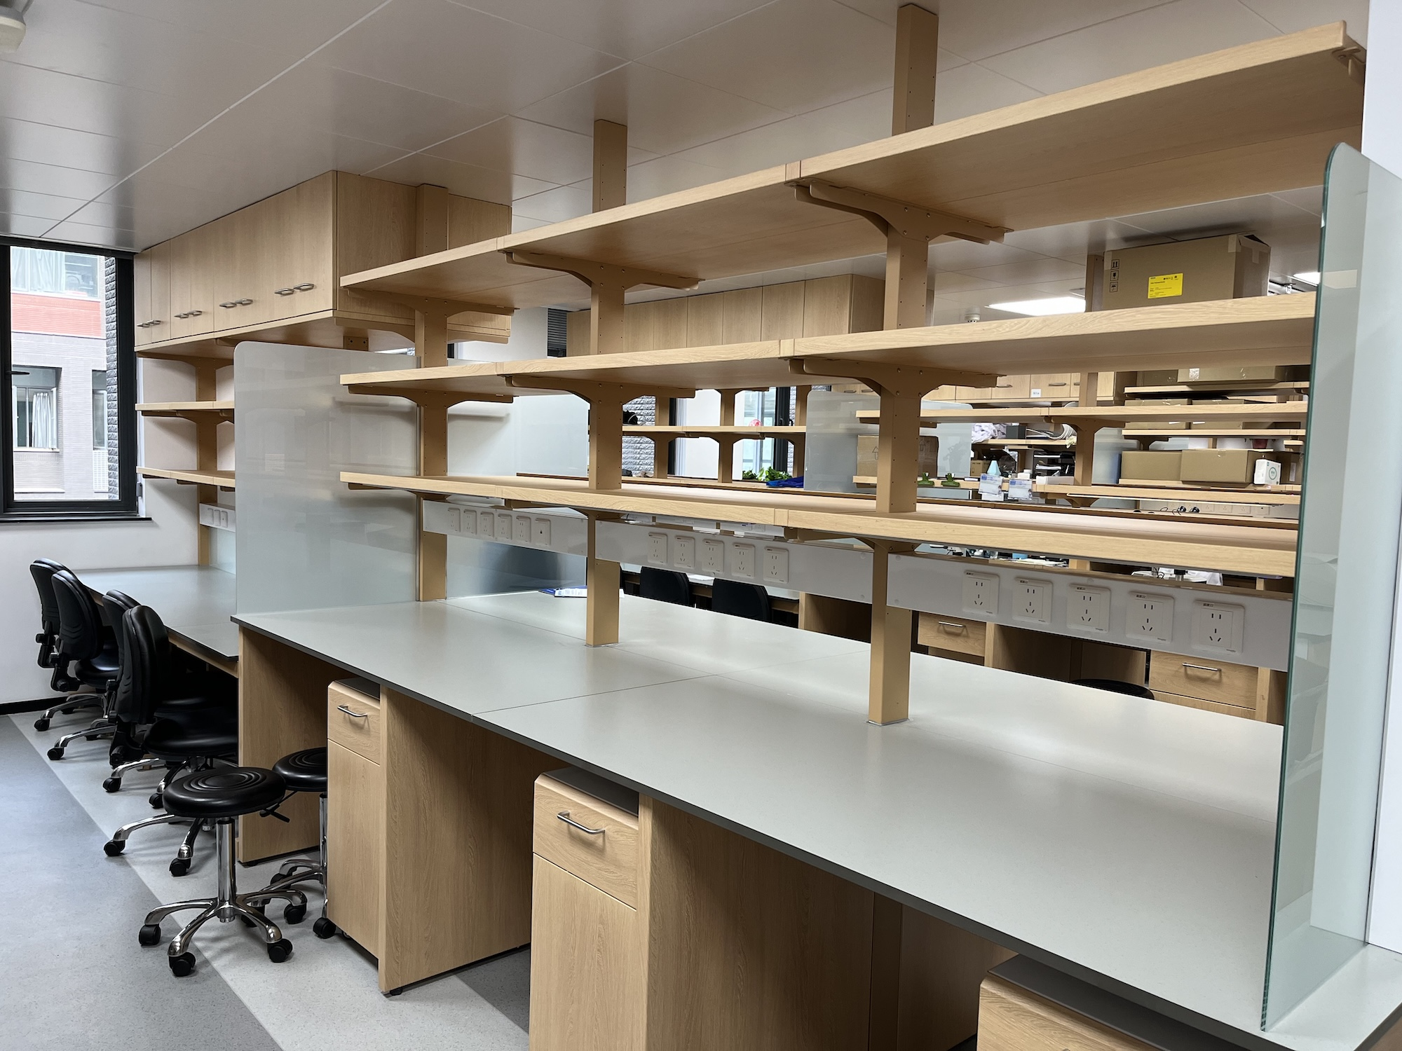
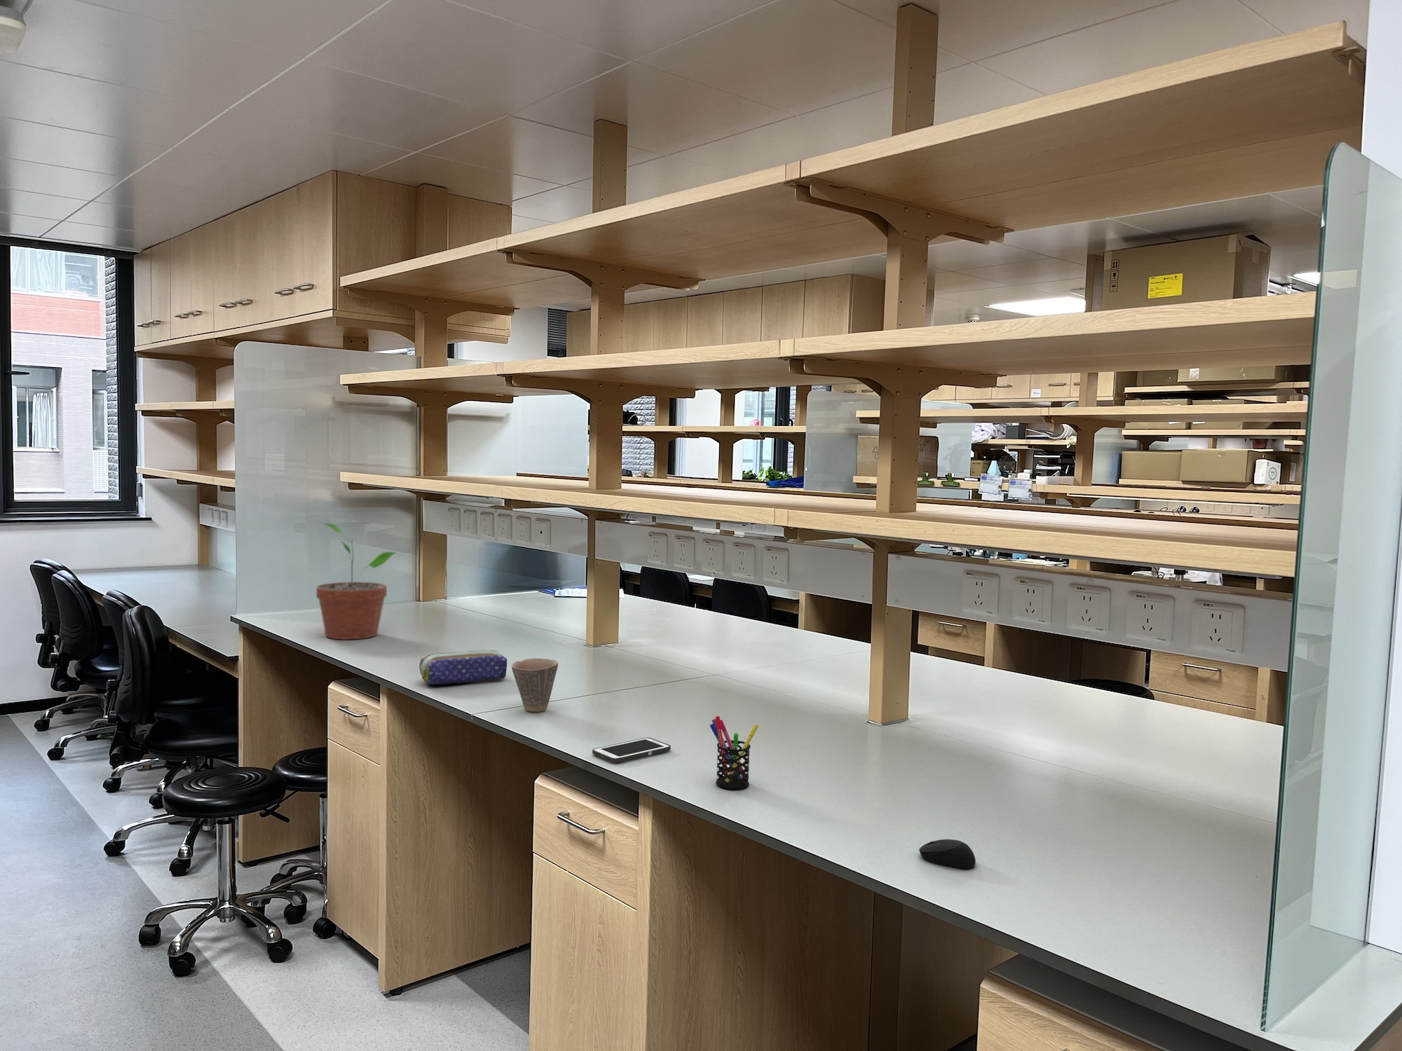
+ pen holder (732, 751)
+ computer mouse (947, 850)
+ pencil case (463, 667)
+ potted plant (352, 578)
+ cell phone (631, 750)
+ cup (534, 686)
